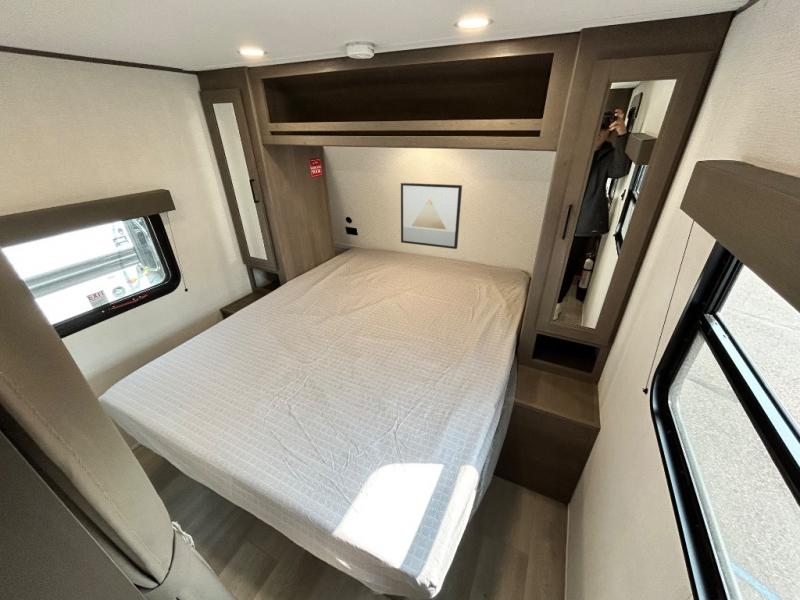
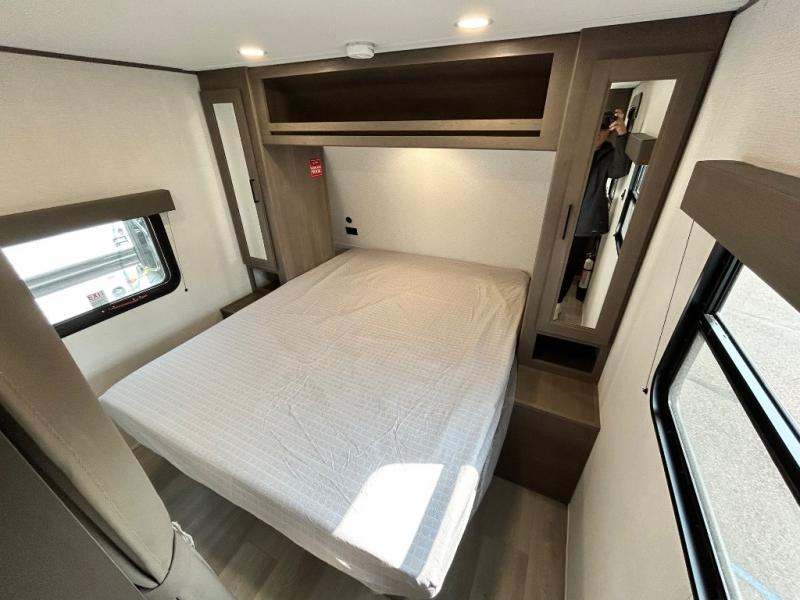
- wall art (429, 215)
